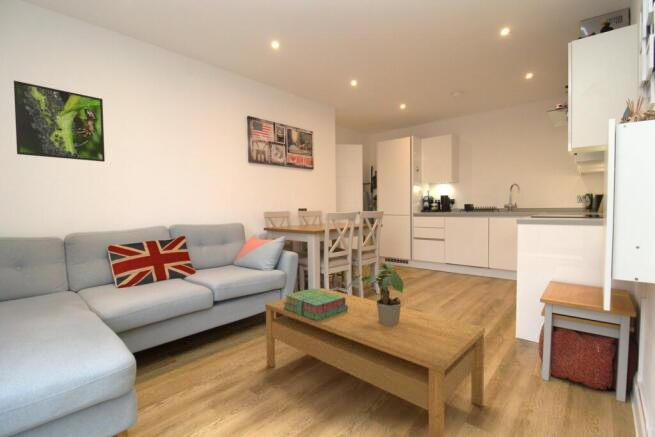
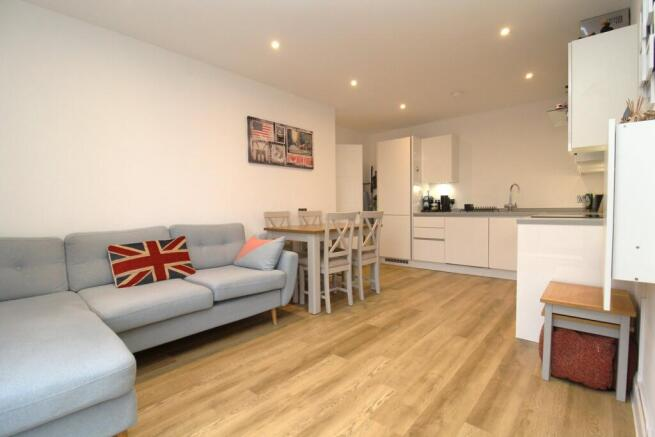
- coffee table (362, 348)
- stack of books (314, 302)
- potted plant (381, 291)
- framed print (62, 124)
